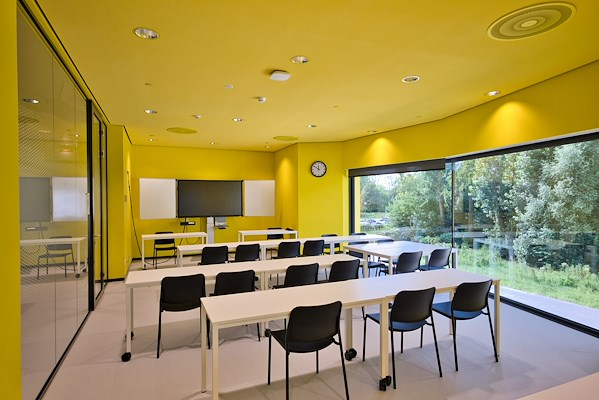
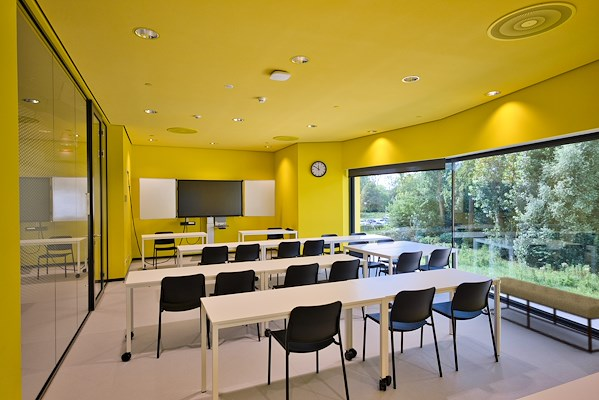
+ bench (541, 305)
